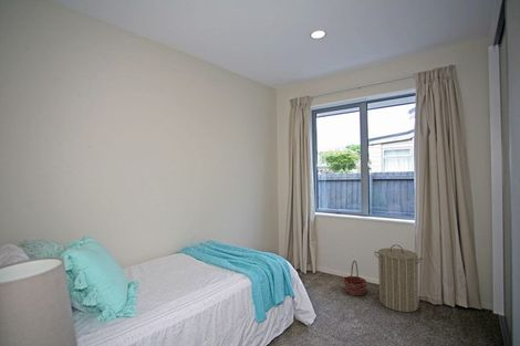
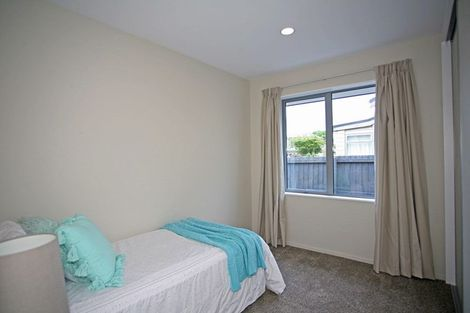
- basket (354, 276)
- laundry hamper (397, 273)
